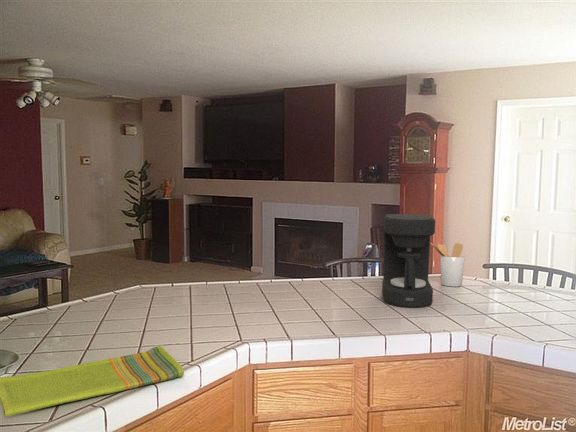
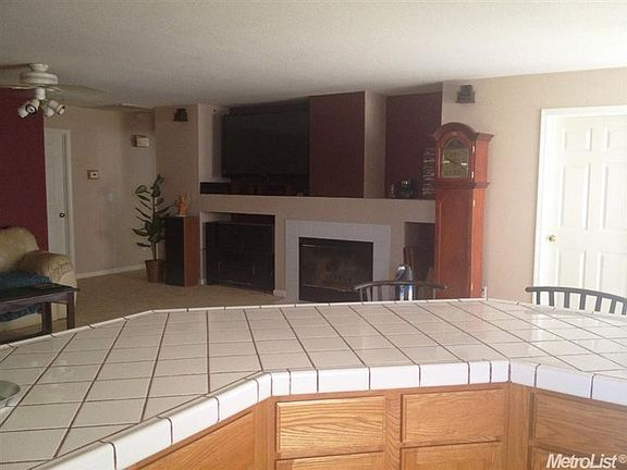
- utensil holder (446, 262)
- dish towel (94, 376)
- coffee maker (408, 258)
